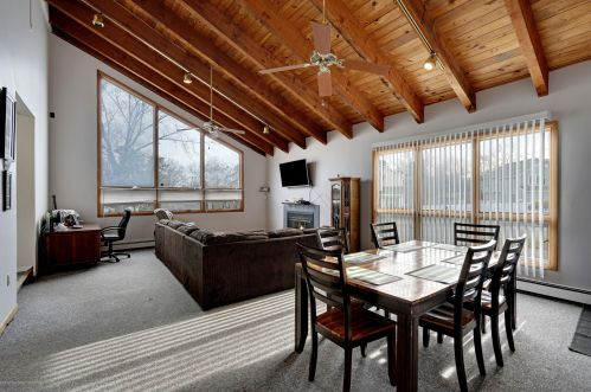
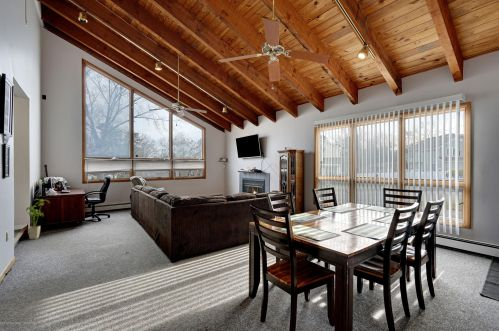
+ house plant (37, 218)
